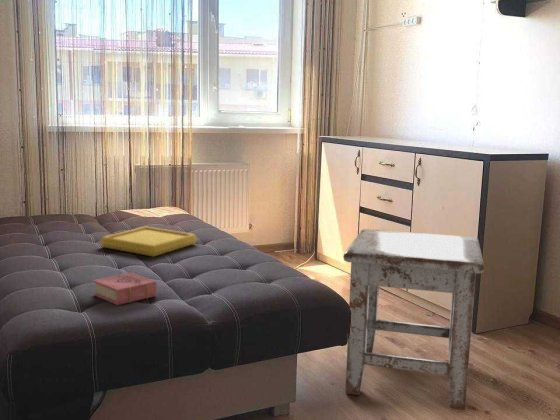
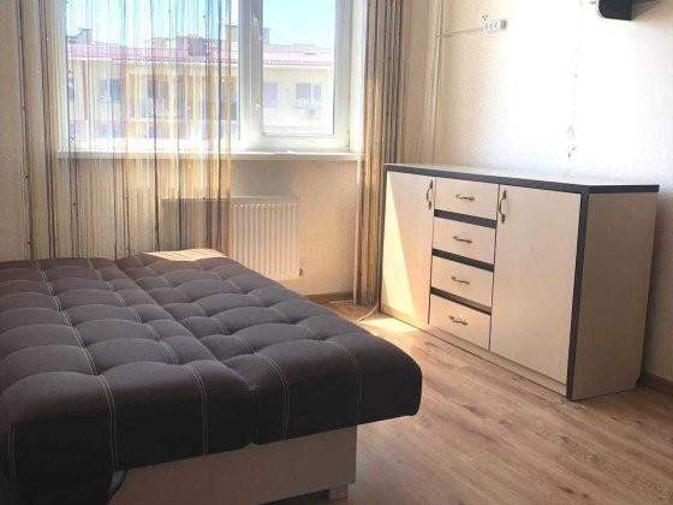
- stool (411, 323)
- serving tray (149, 240)
- book (125, 288)
